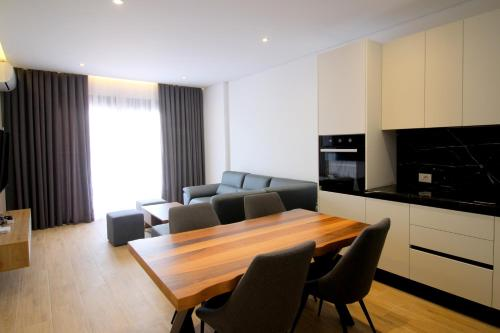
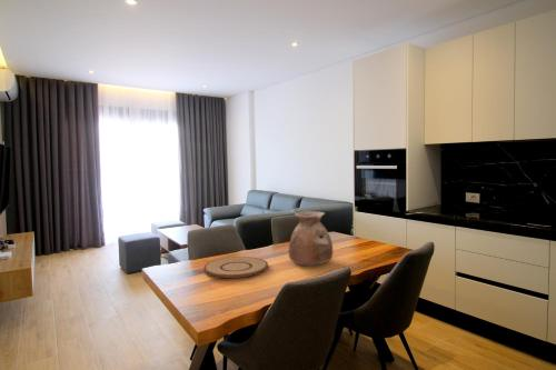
+ vase (310, 237)
+ plate (236, 267)
